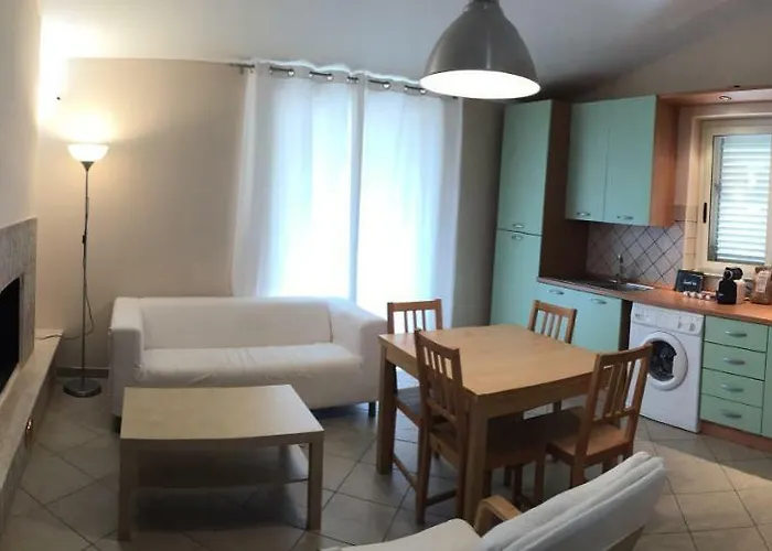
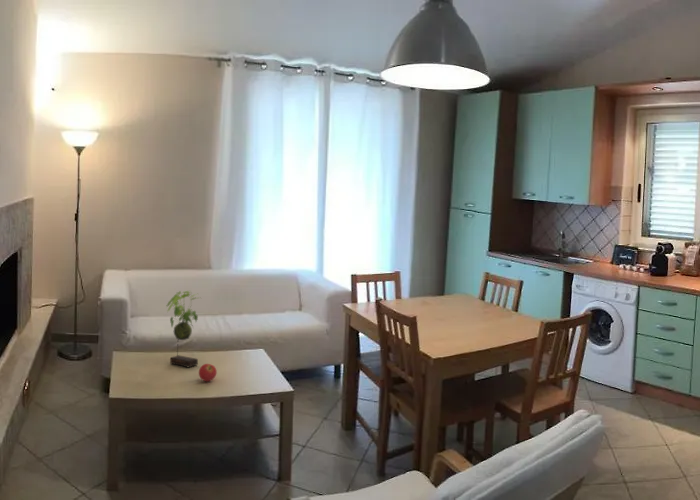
+ fruit (207, 372)
+ plant (182, 324)
